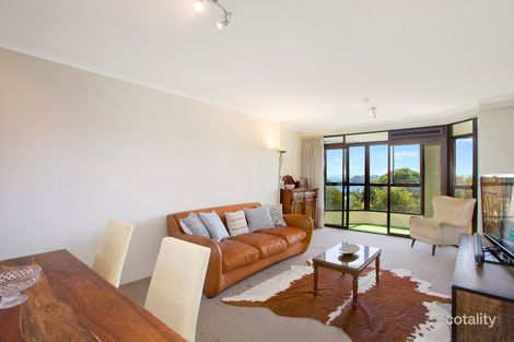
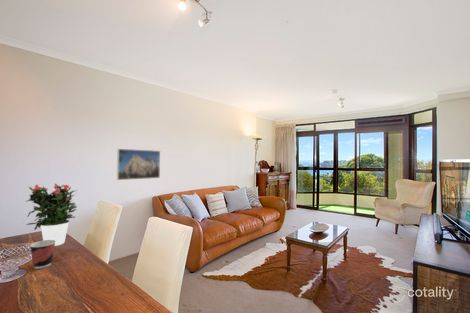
+ potted flower (53, 213)
+ cup (42, 254)
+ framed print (140, 164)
